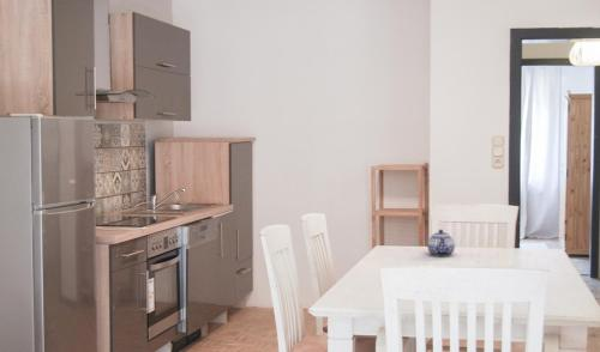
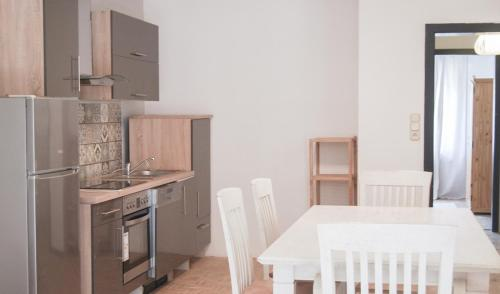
- teapot (440, 242)
